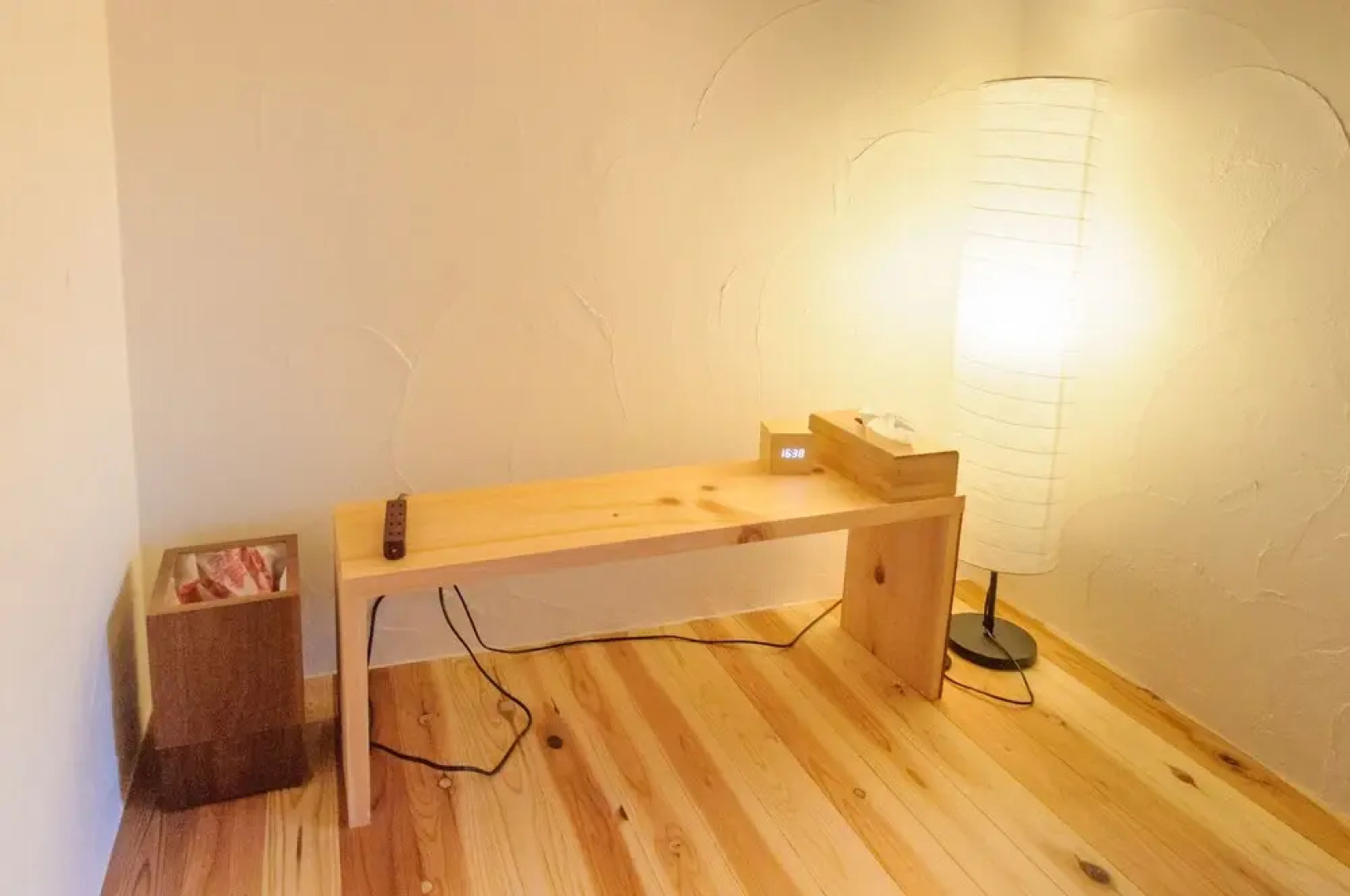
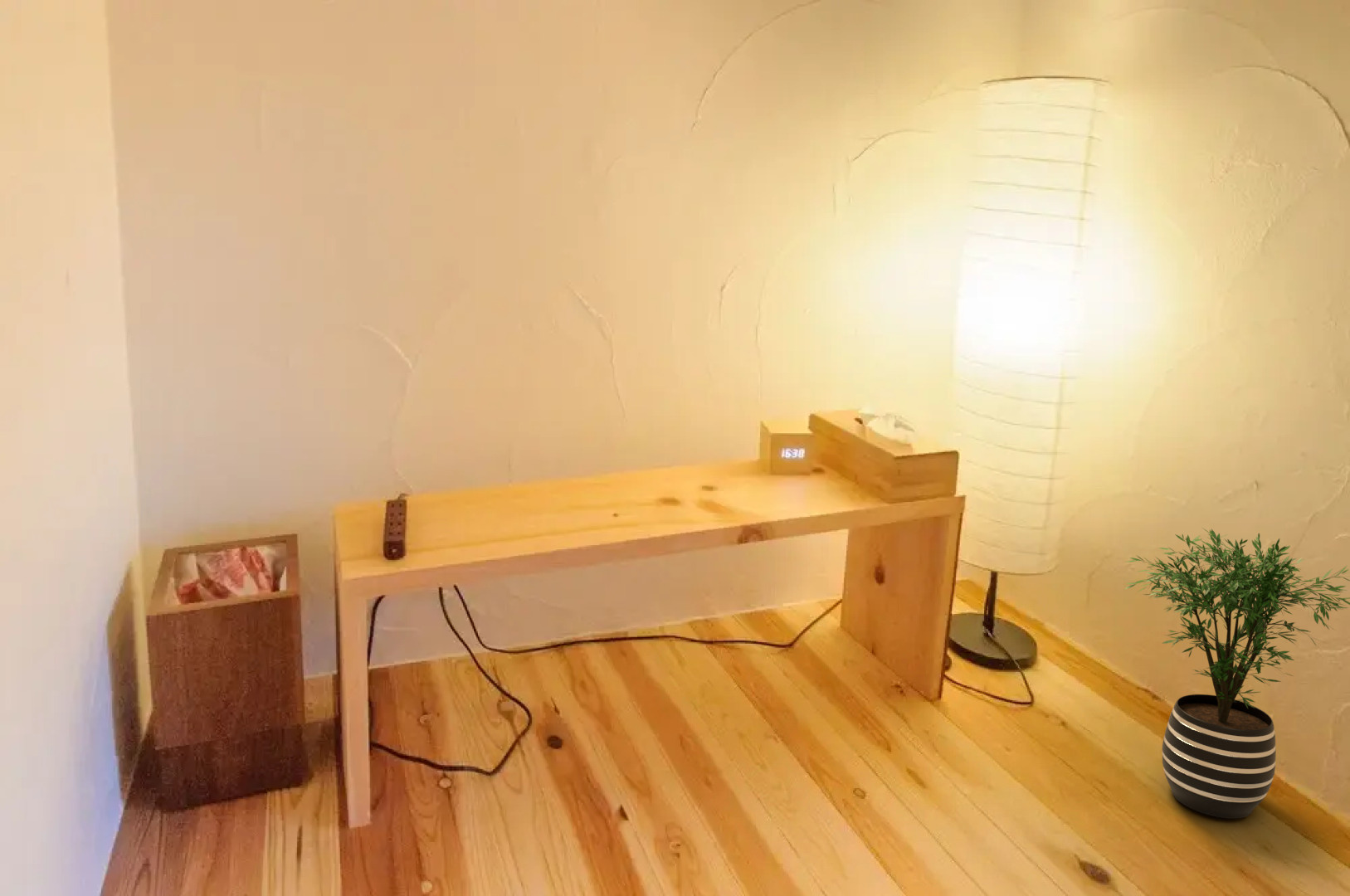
+ potted plant (1220, 668)
